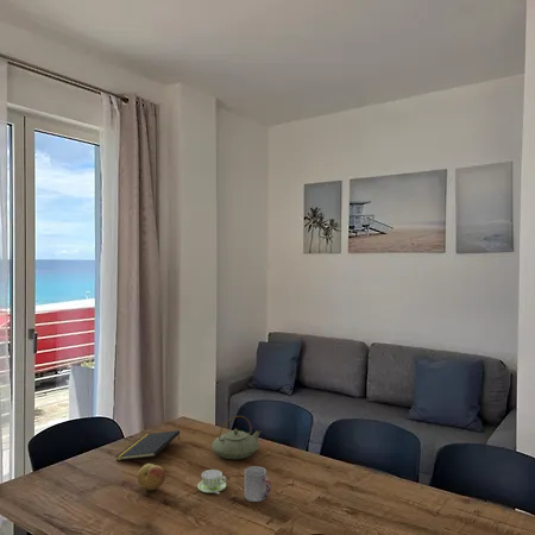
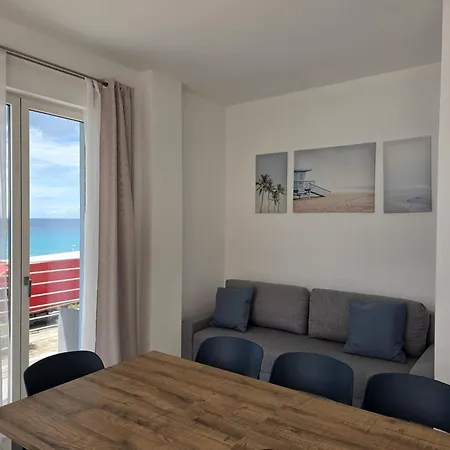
- cup (212, 479)
- notepad (149, 445)
- cup (258, 485)
- fruit (151, 477)
- teapot (238, 434)
